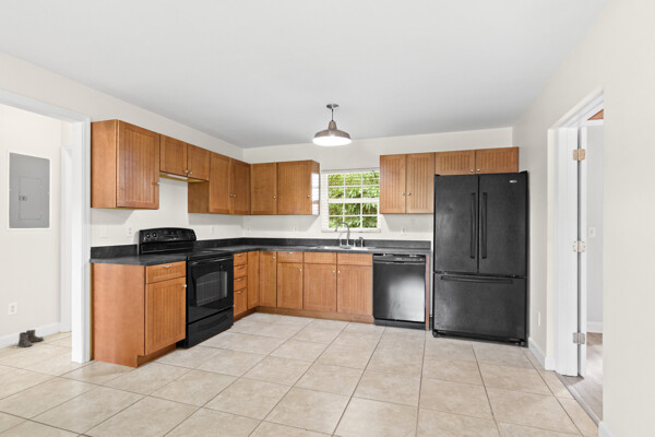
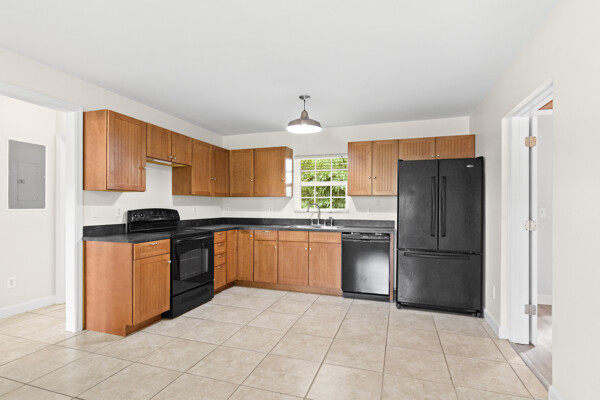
- boots (29, 338)
